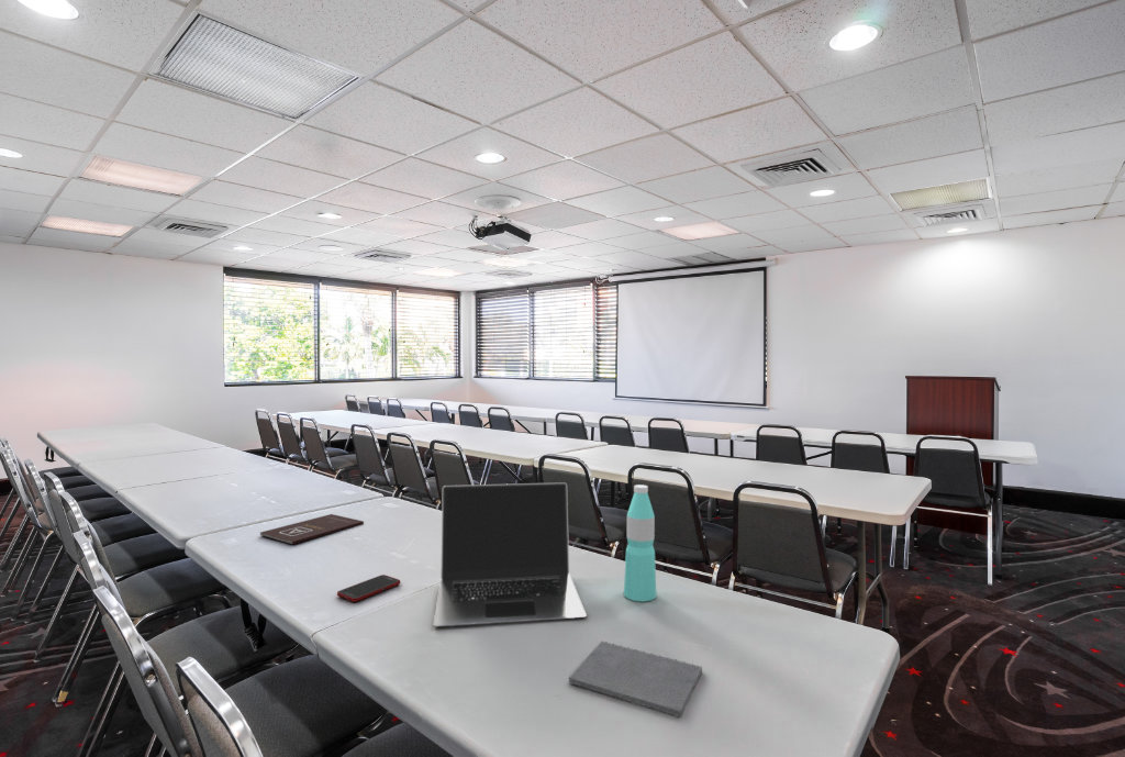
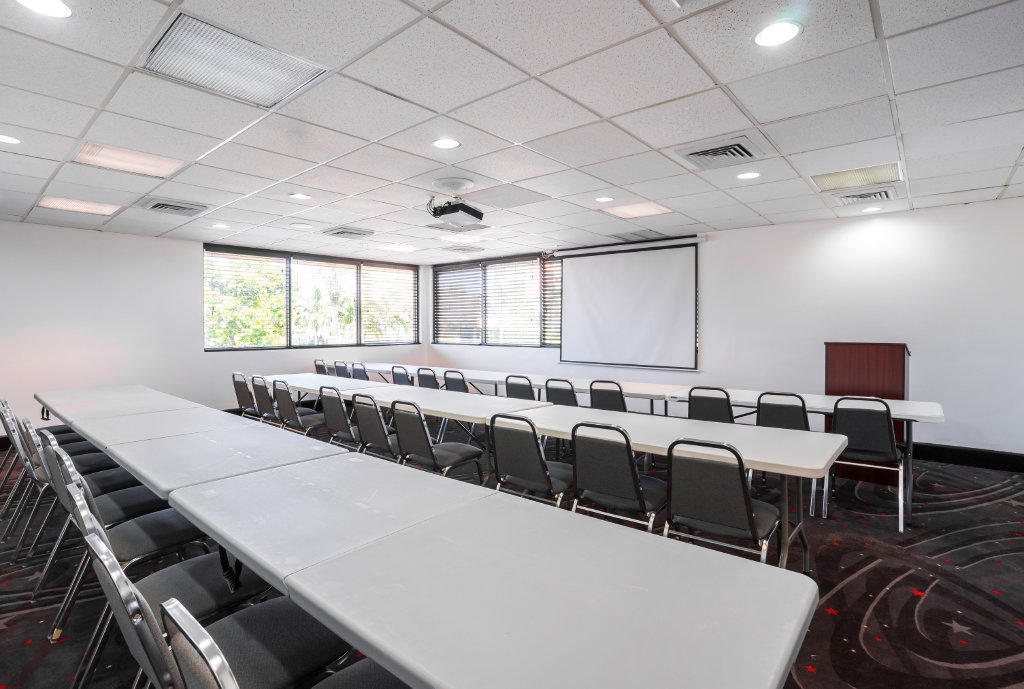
- water bottle (639, 539)
- laptop (508, 546)
- book (313, 527)
- cell phone (369, 588)
- notepad (636, 675)
